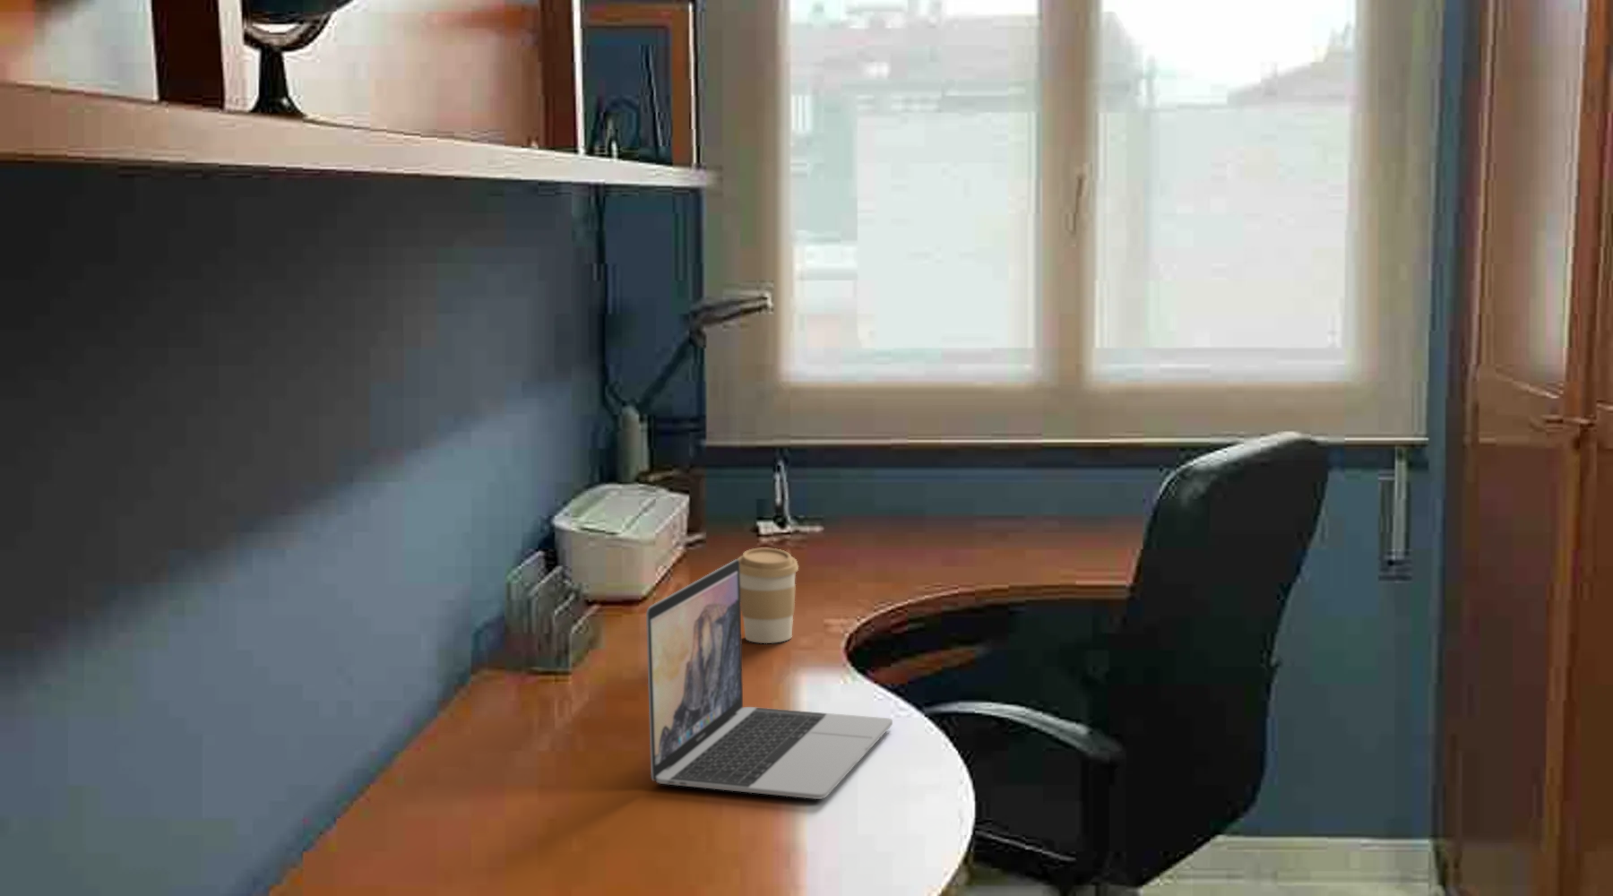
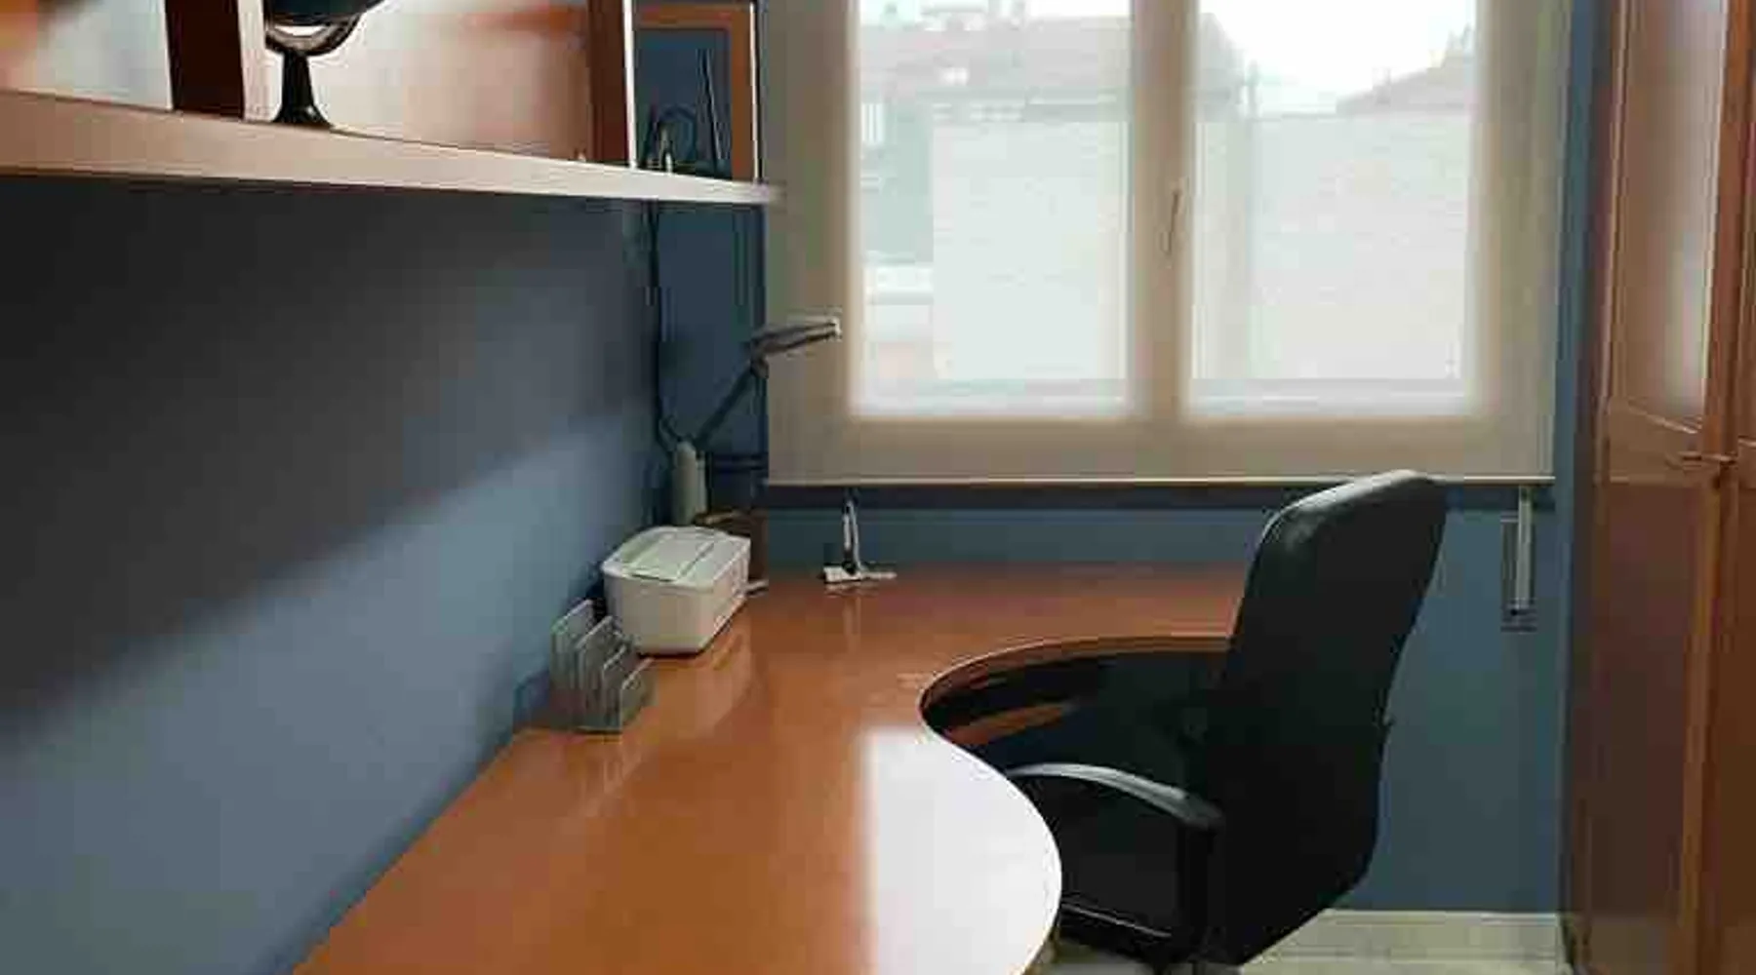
- laptop (741, 670)
- coffee cup (767, 594)
